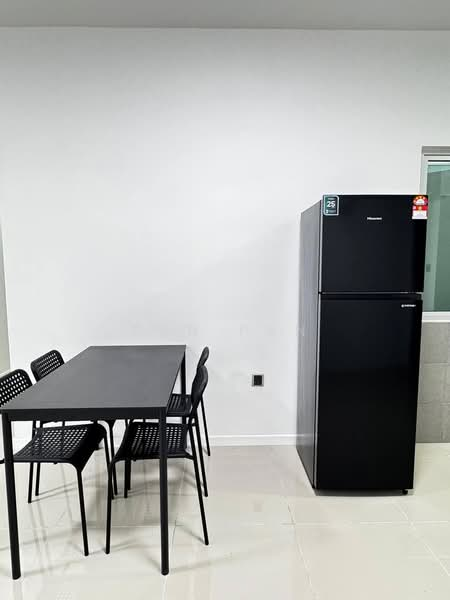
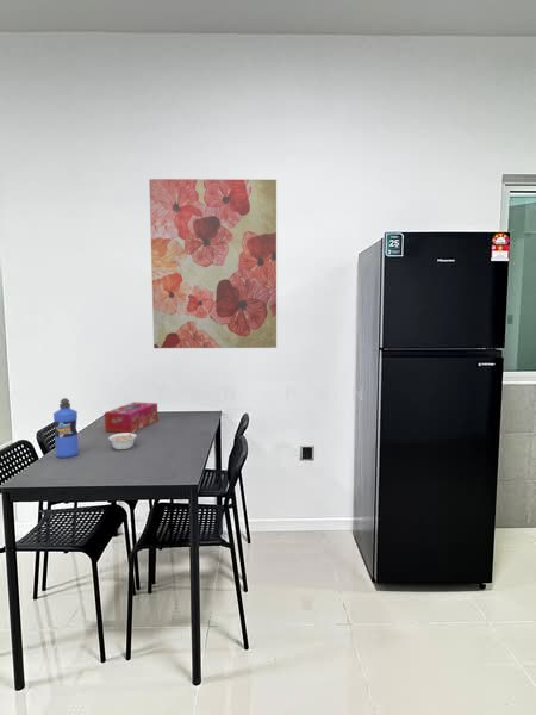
+ tissue box (132, 416)
+ water bottle (66, 427)
+ wall art (214, 265)
+ legume (123, 440)
